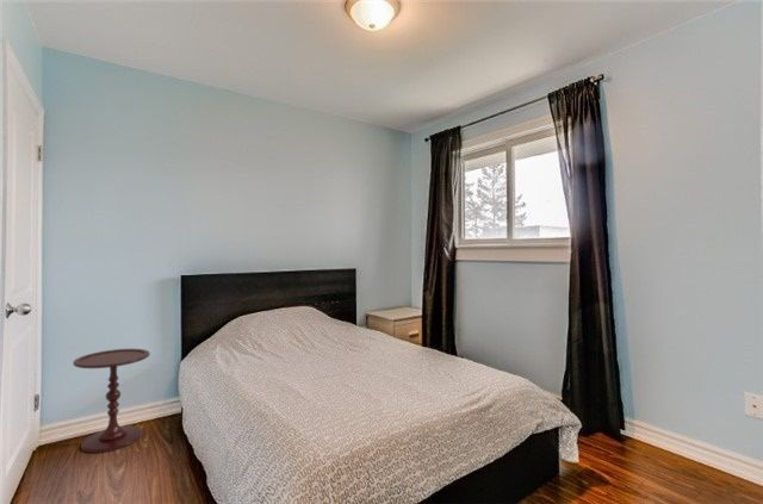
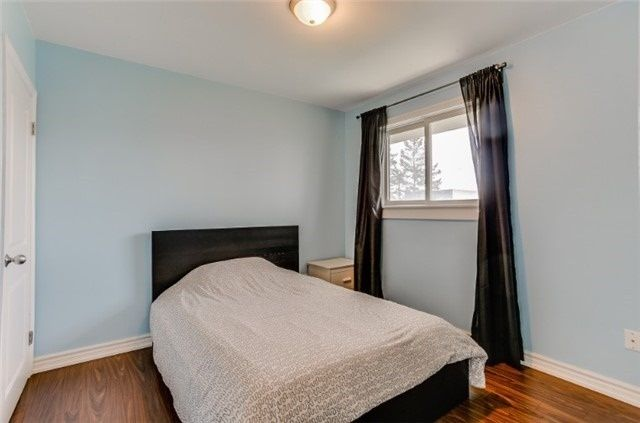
- side table (112, 398)
